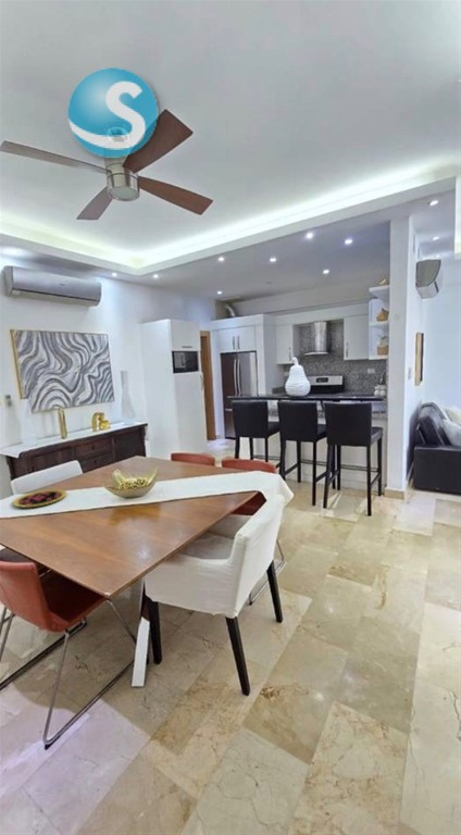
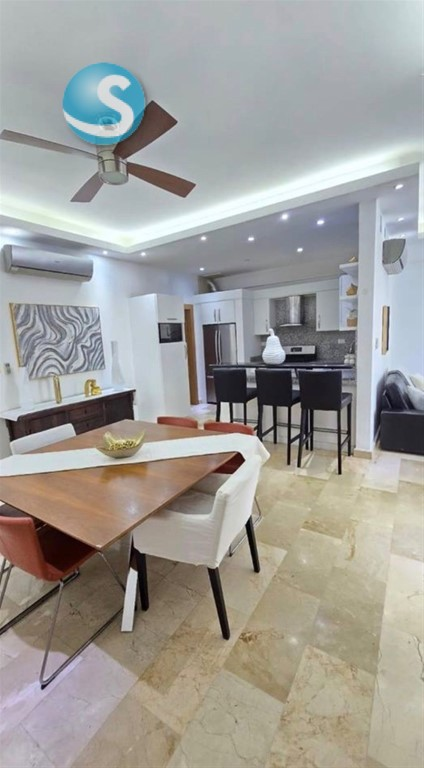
- pizza (40, 498)
